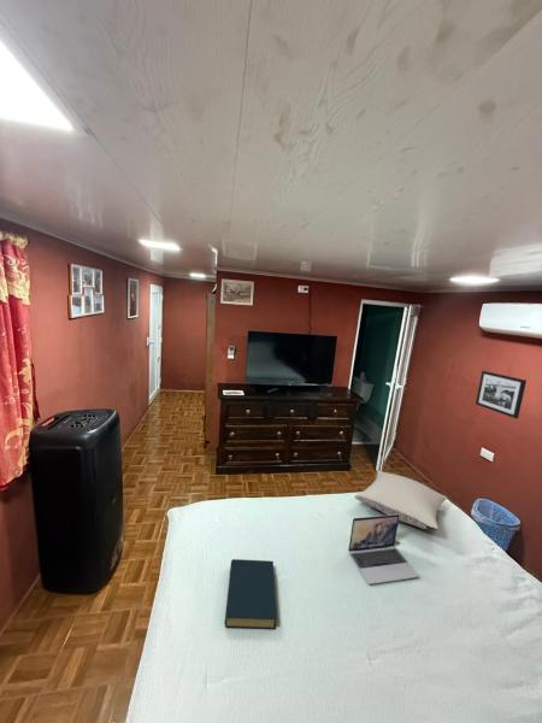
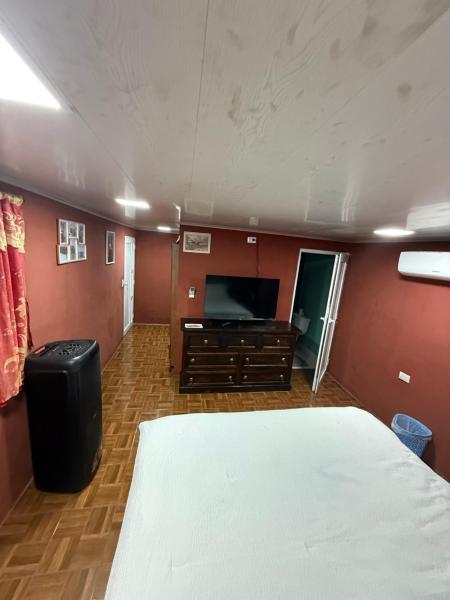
- laptop (384, 546)
- pillow (401, 495)
- picture frame (499, 393)
- hardback book (251, 590)
